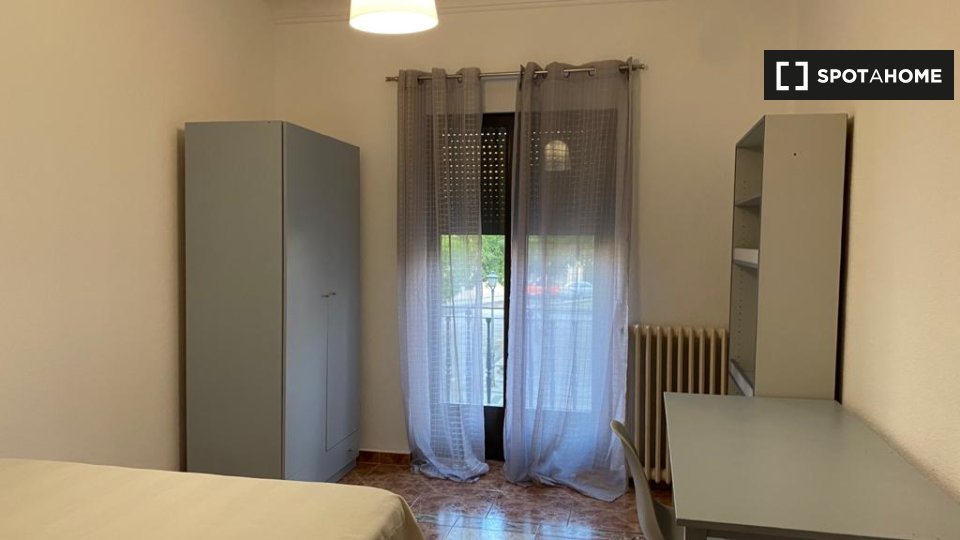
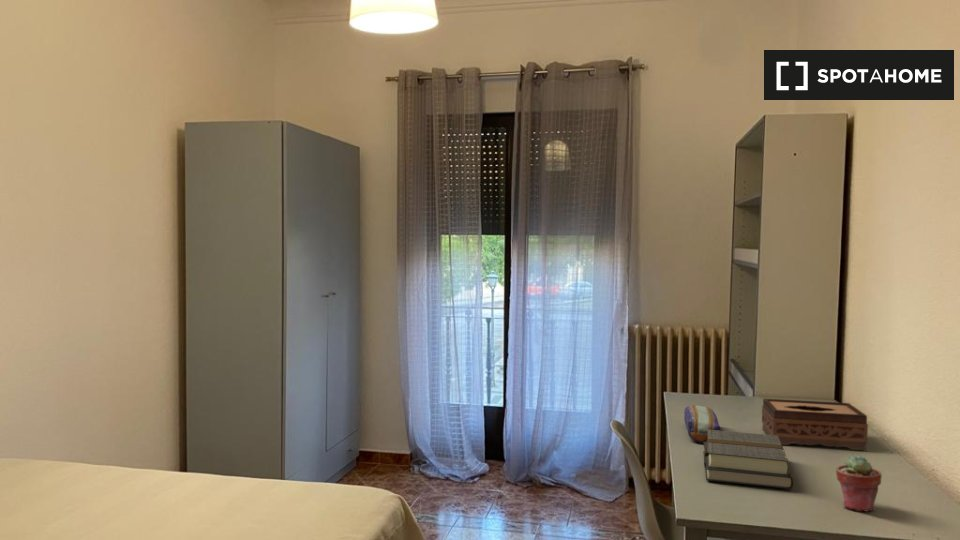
+ book (744, 456)
+ tissue box (812, 423)
+ potted succulent (858, 480)
+ pencil case (701, 422)
